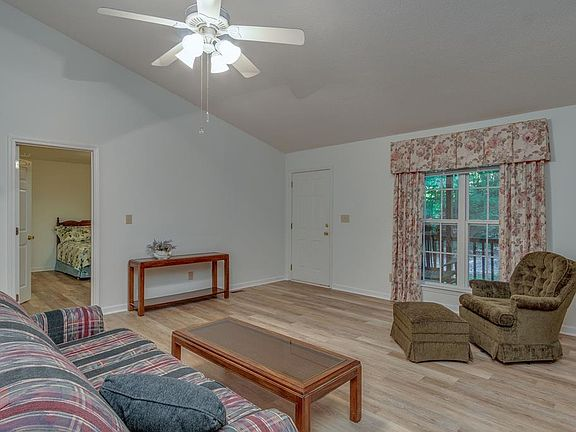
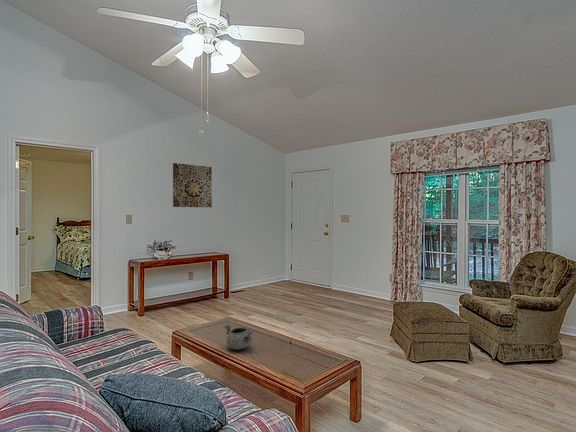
+ decorative bowl (239, 337)
+ wall art (193, 186)
